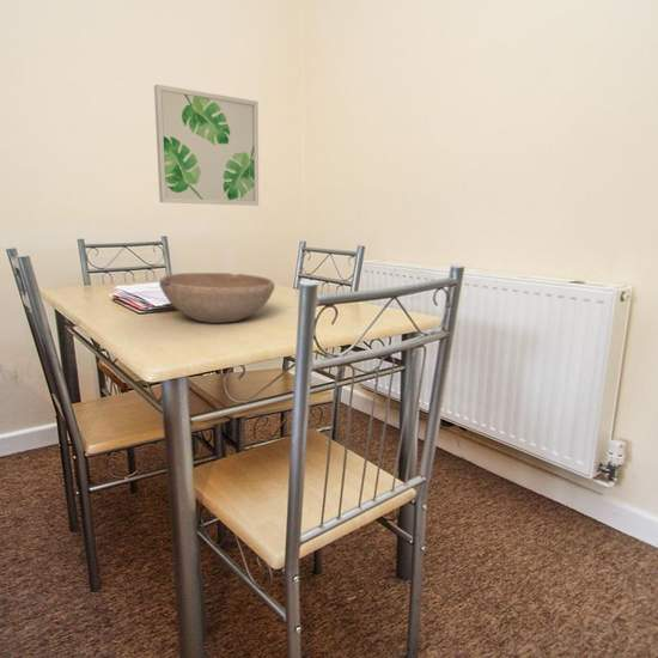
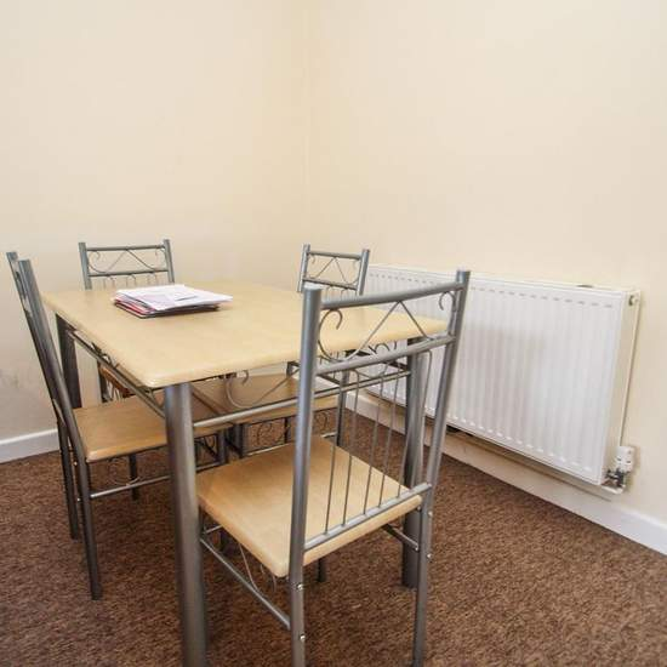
- bowl (219, 297)
- wall art (209, 150)
